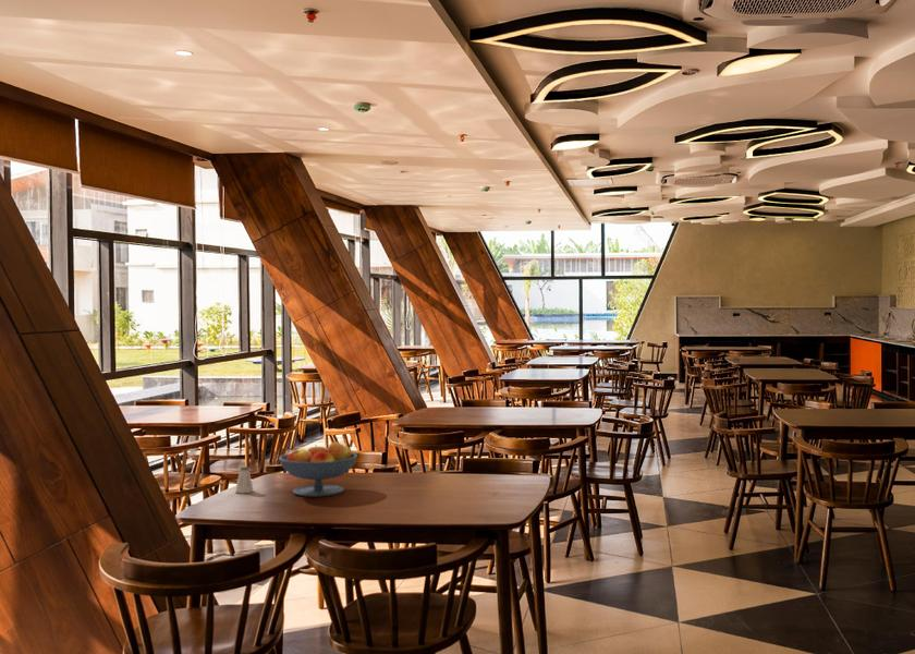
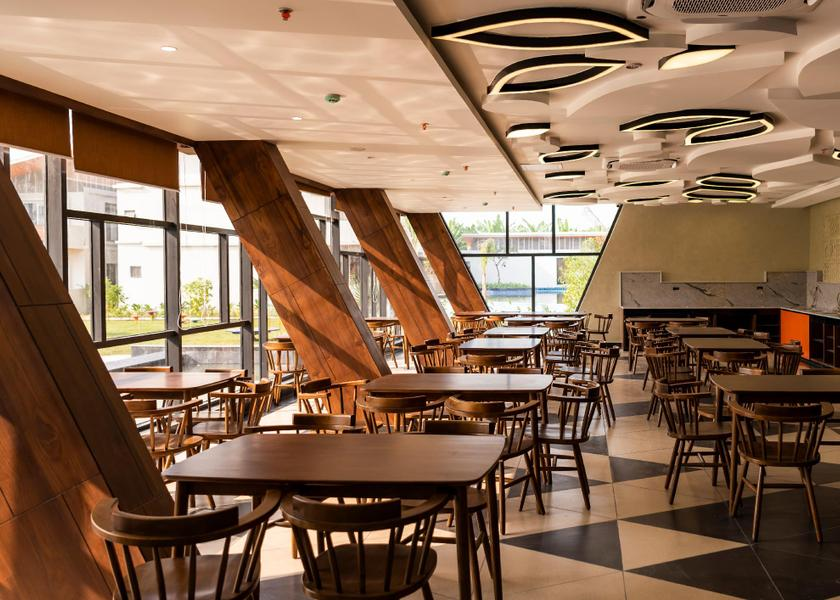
- saltshaker (244, 479)
- fruit bowl (318, 467)
